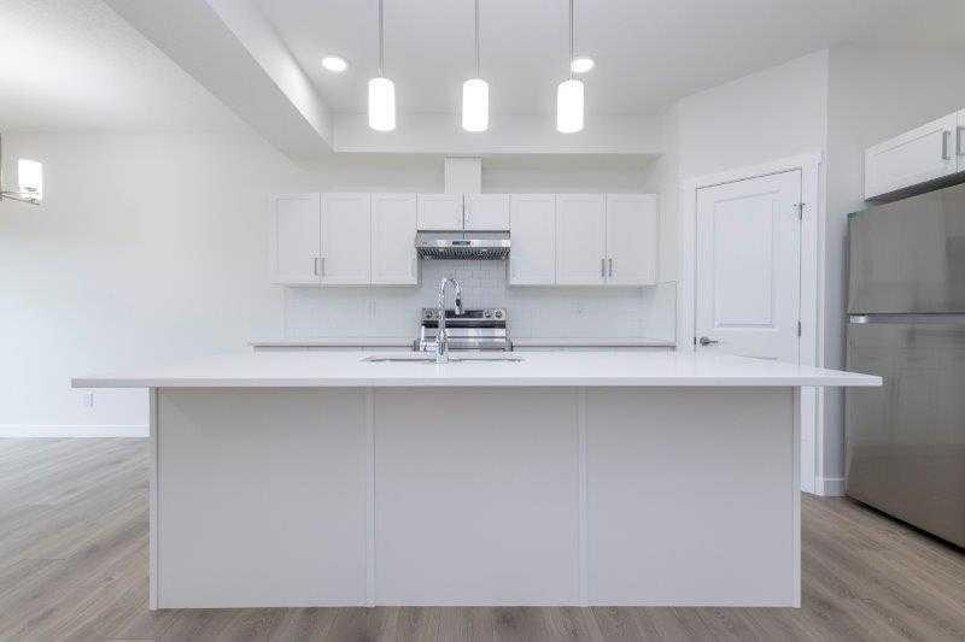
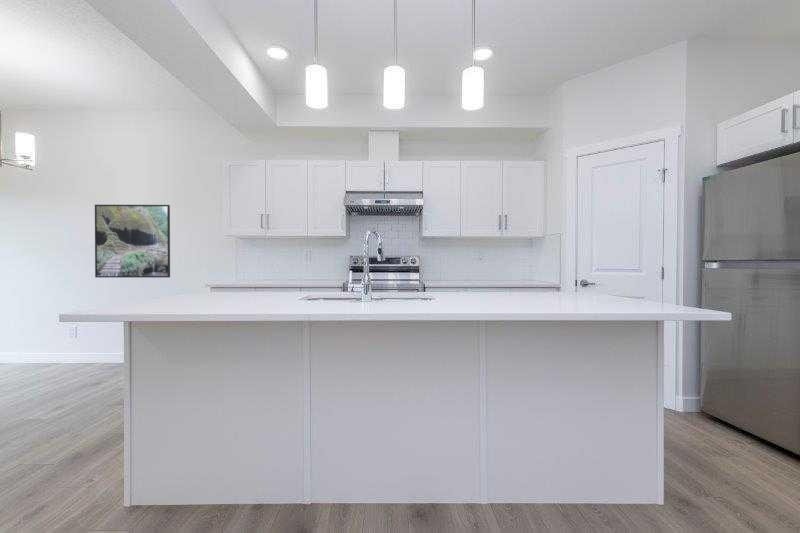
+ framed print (132, 241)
